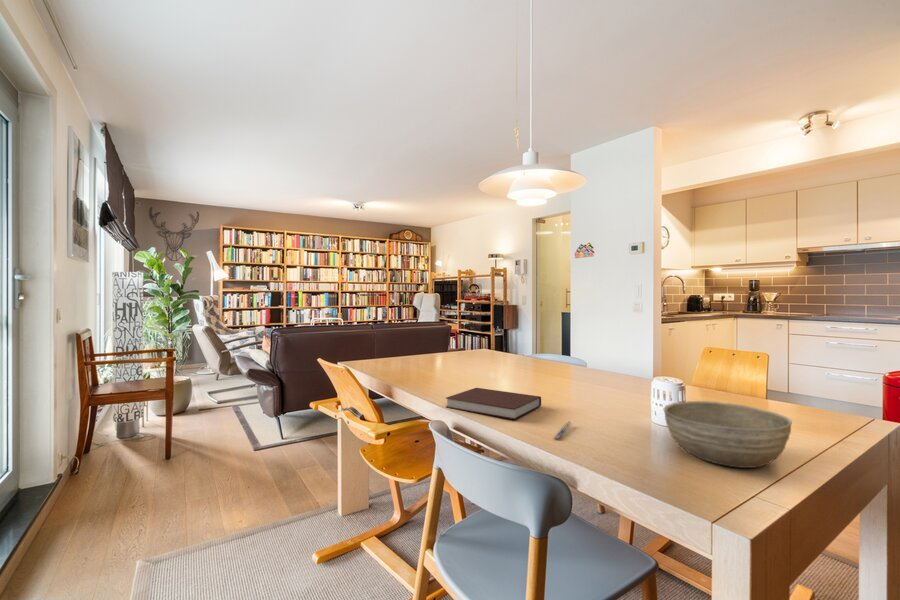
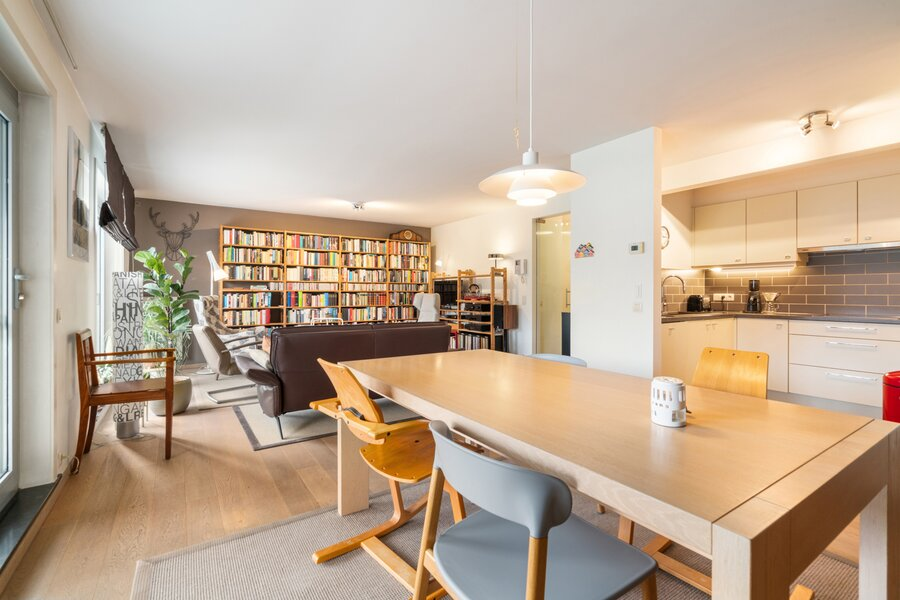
- notebook (493, 401)
- pen (563, 429)
- bowl (723, 433)
